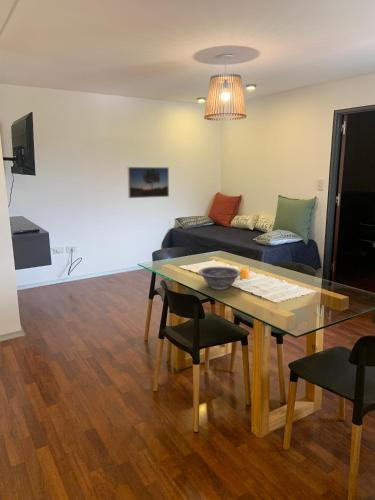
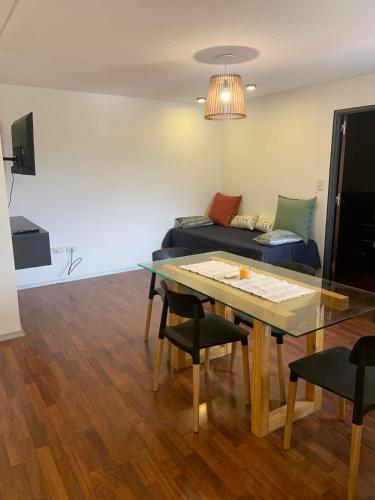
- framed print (148, 182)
- decorative bowl (219, 279)
